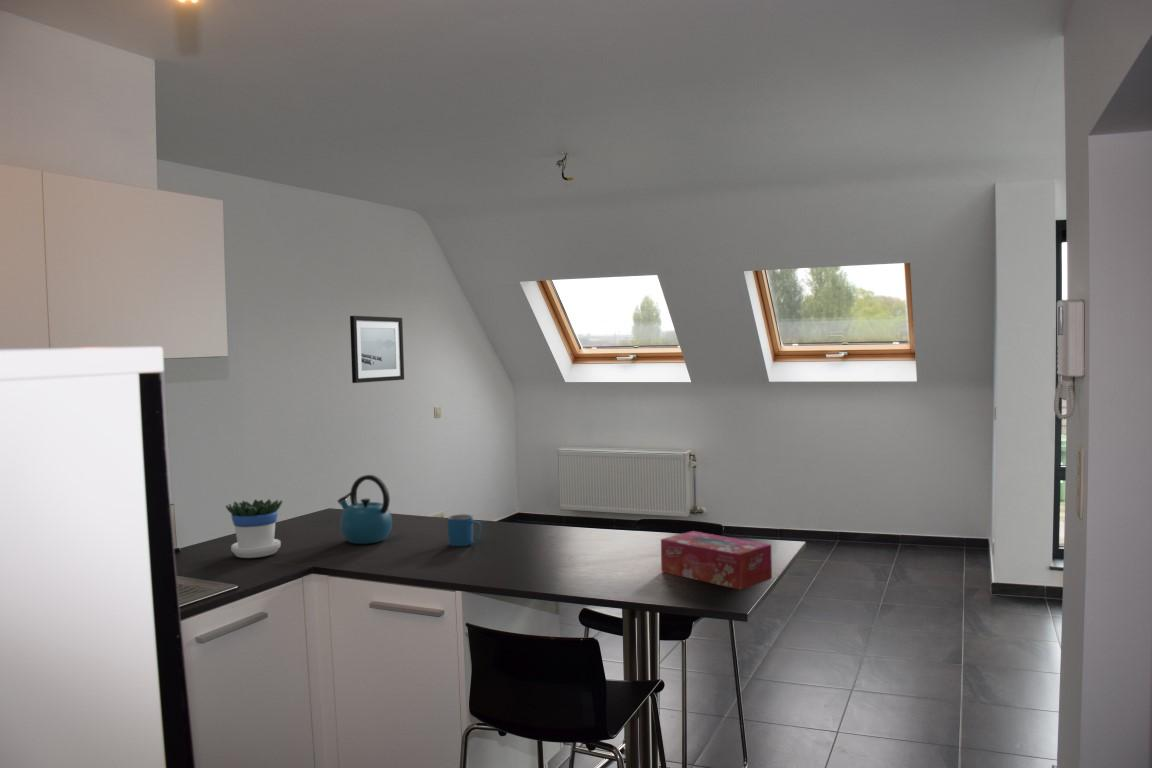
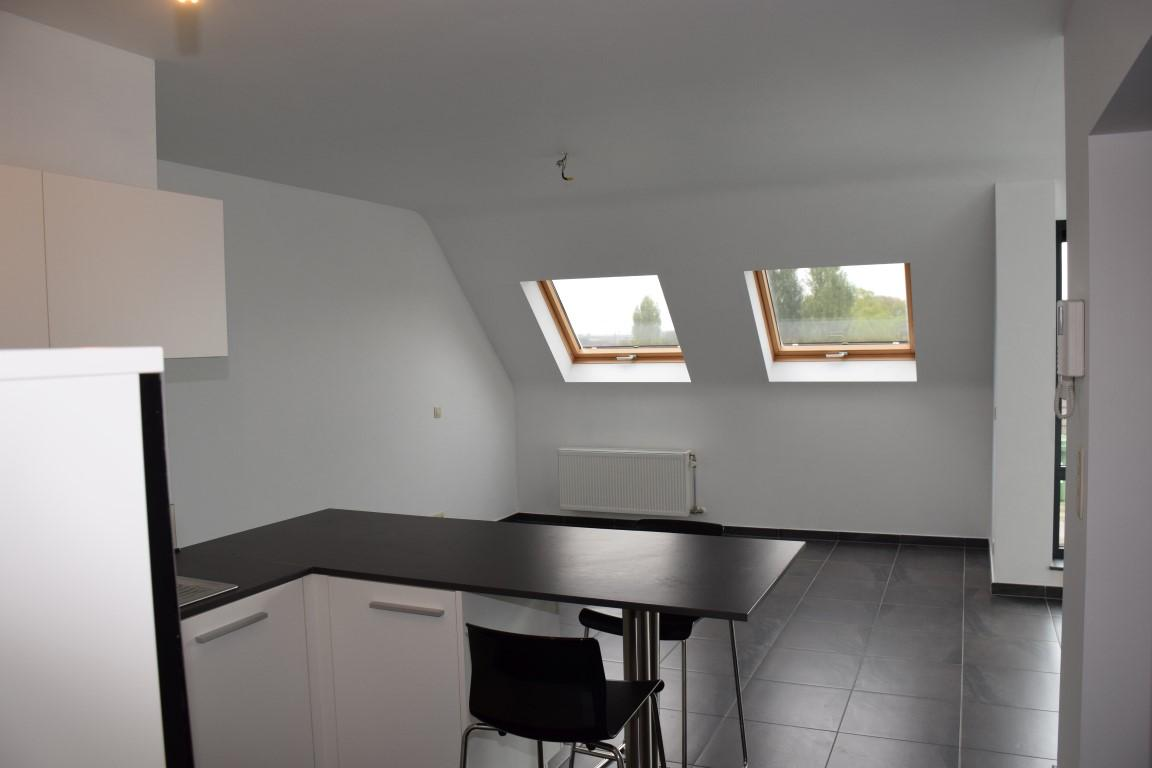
- kettle (363, 507)
- tissue box (715, 558)
- flowerpot (255, 528)
- wall art (378, 349)
- mug (465, 530)
